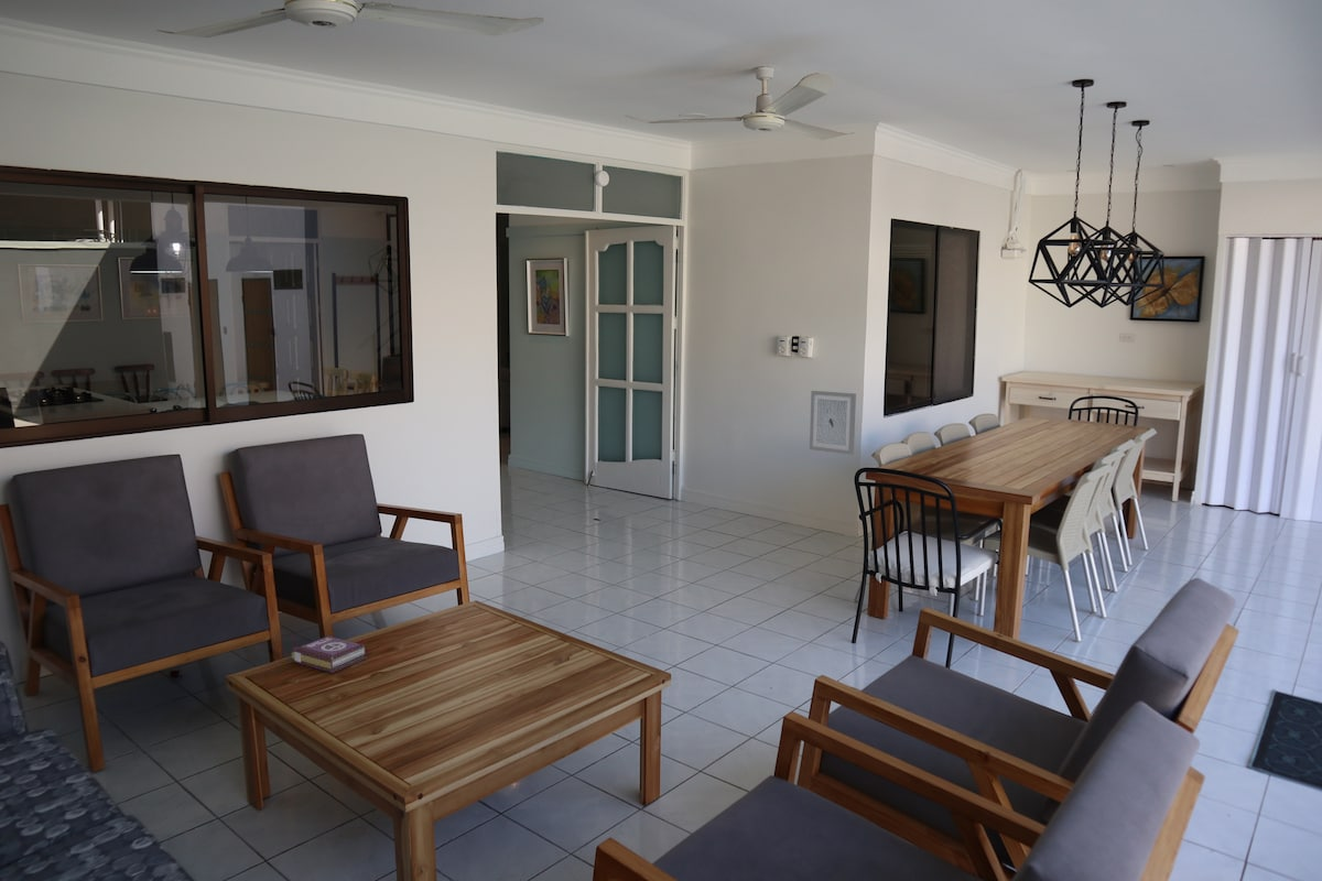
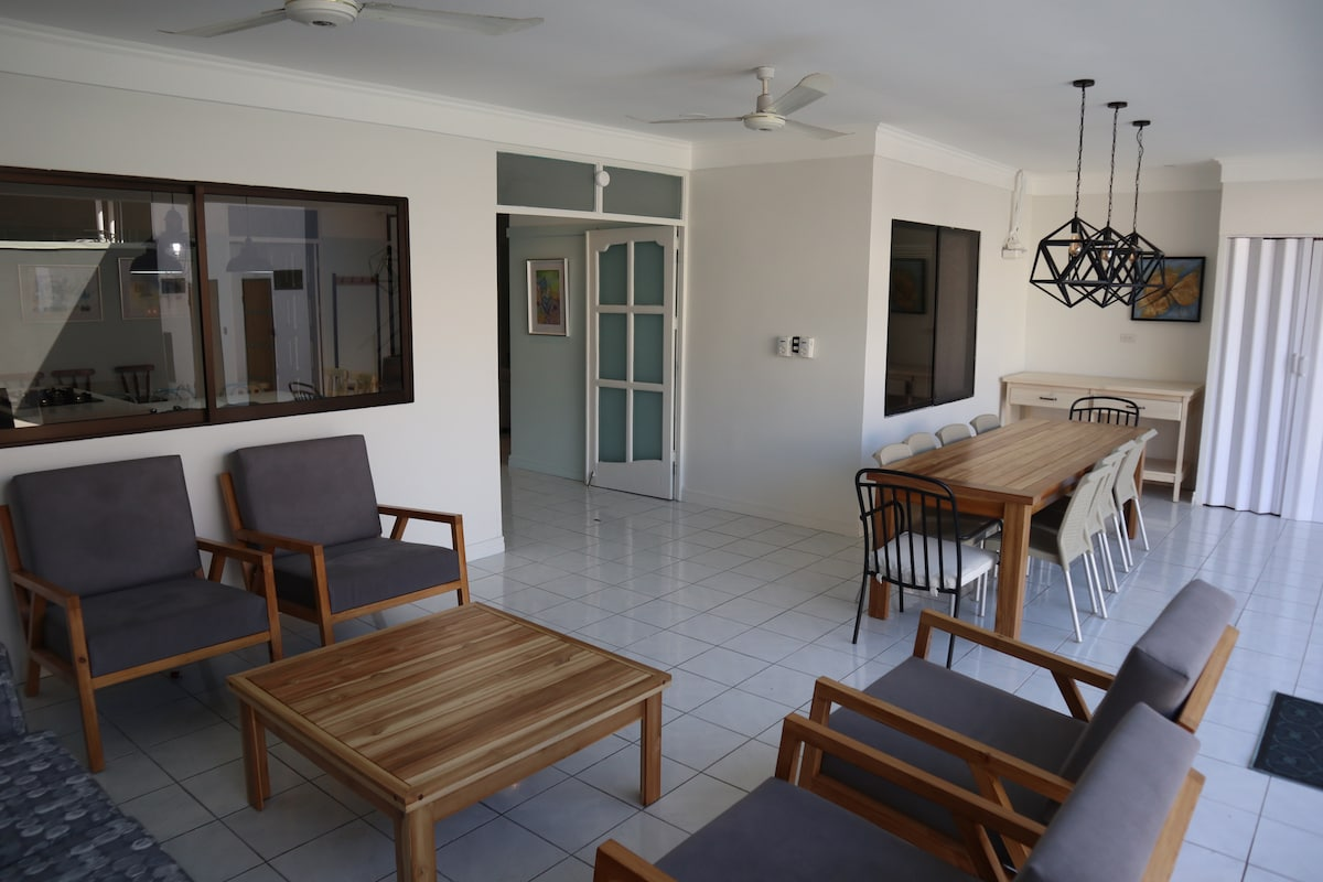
- wall art (832, 422)
- book (329, 652)
